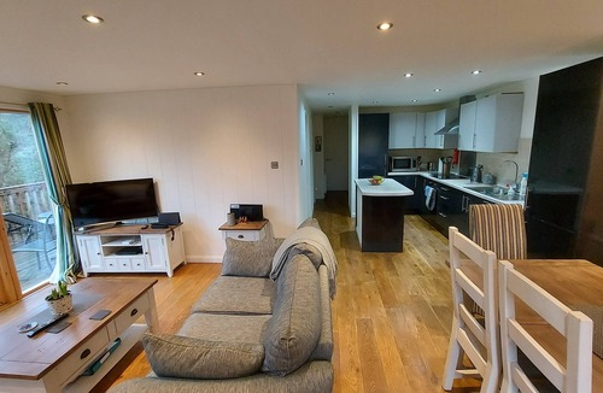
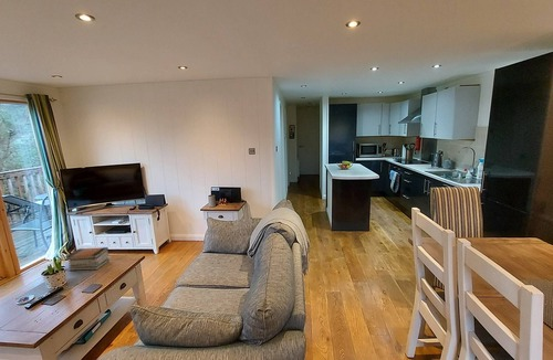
+ book stack (88, 258)
